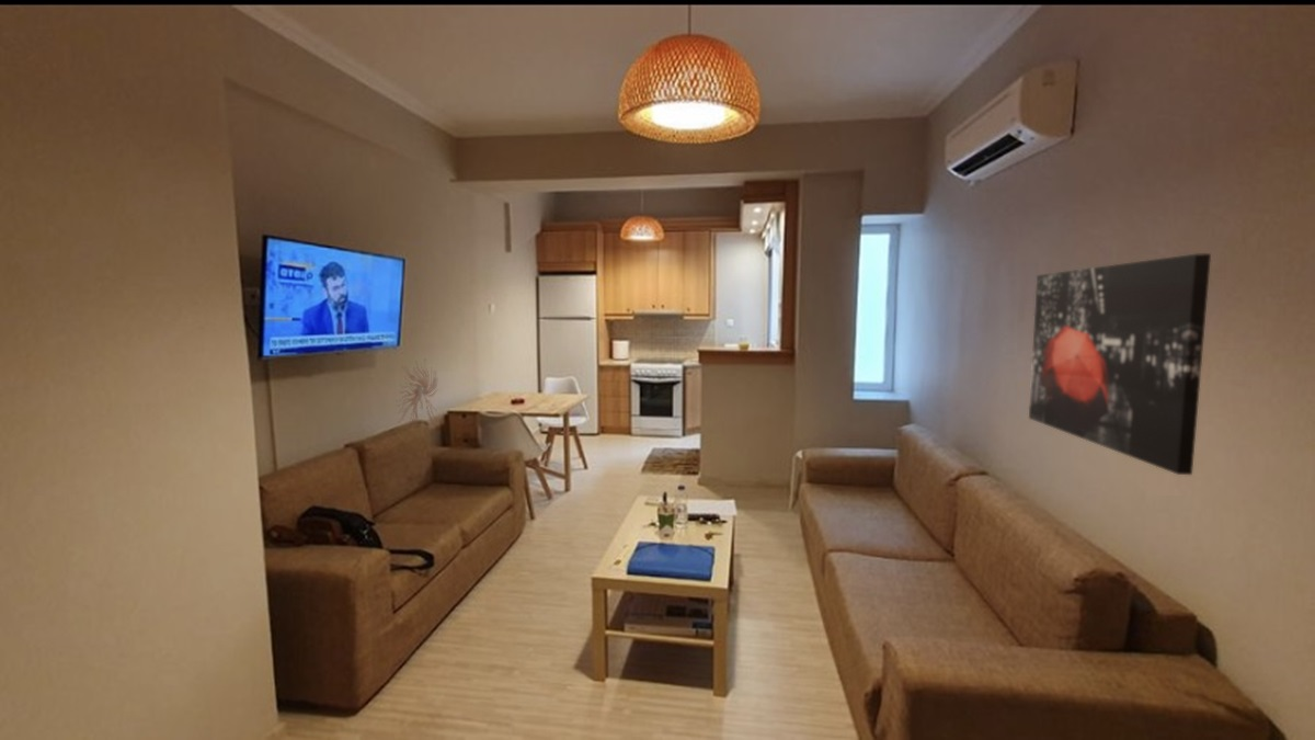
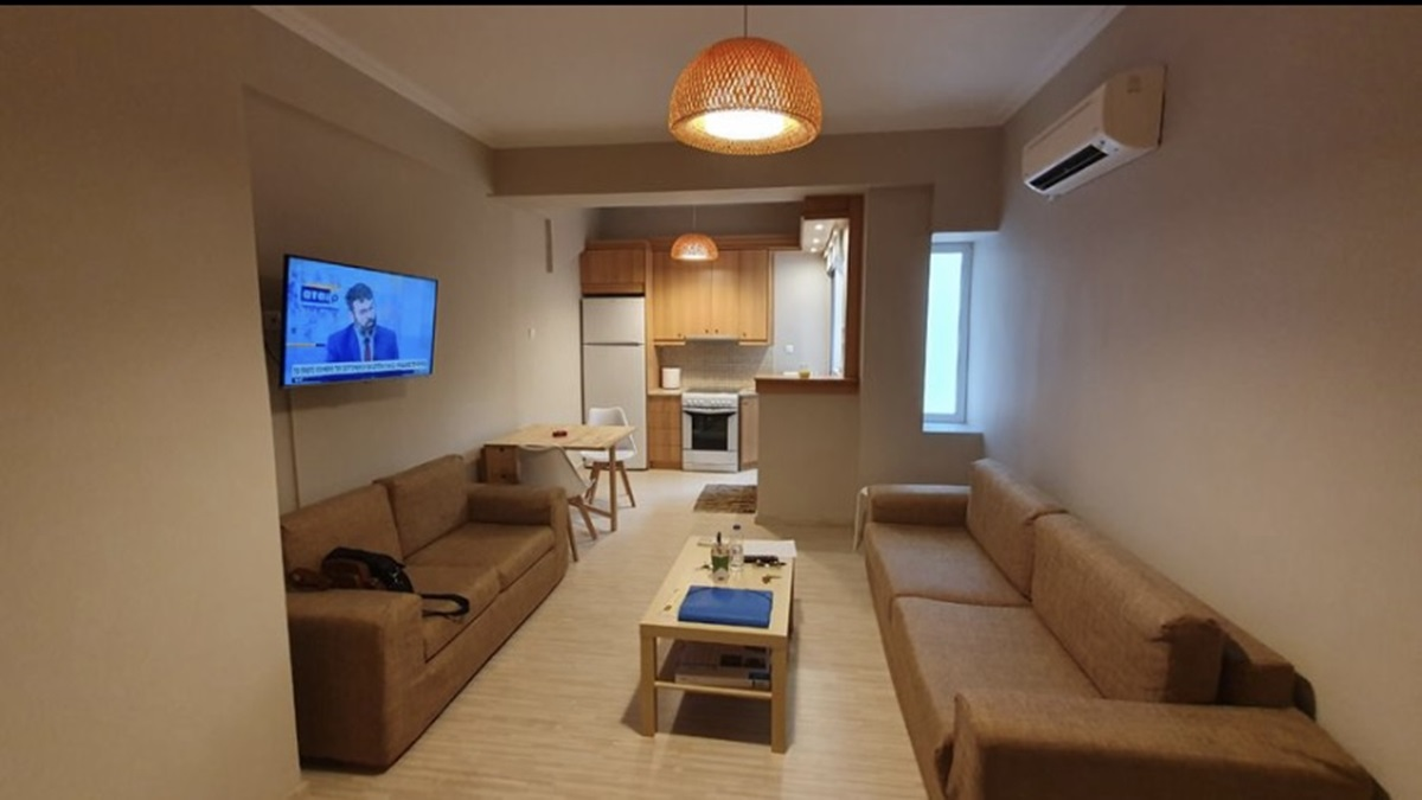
- wall art (1098, 354)
- wall sculpture (419, 396)
